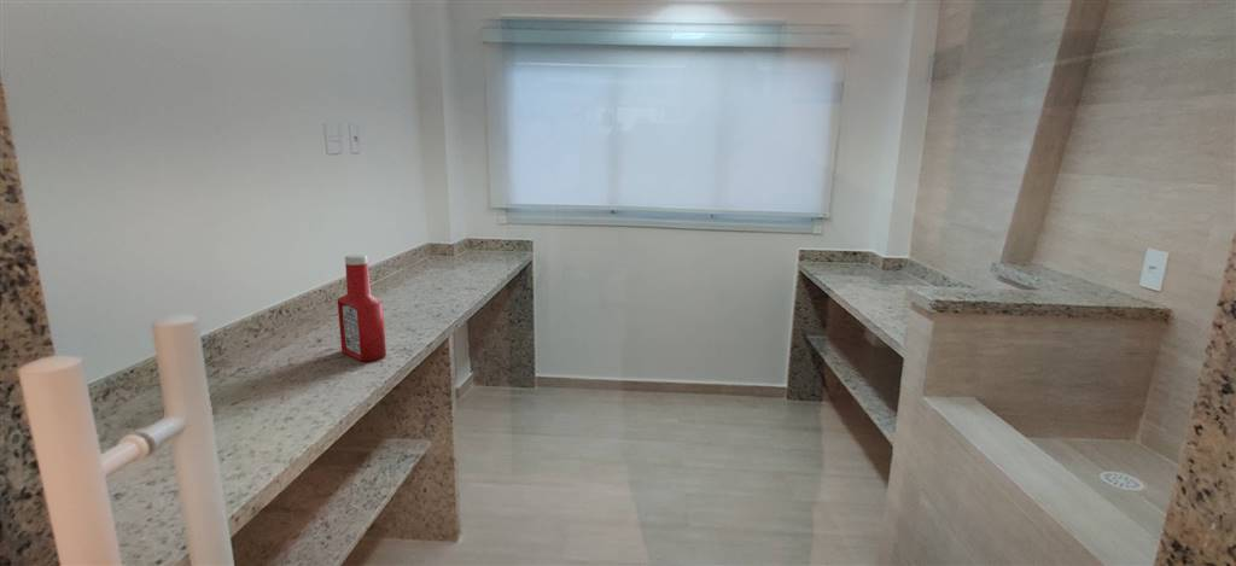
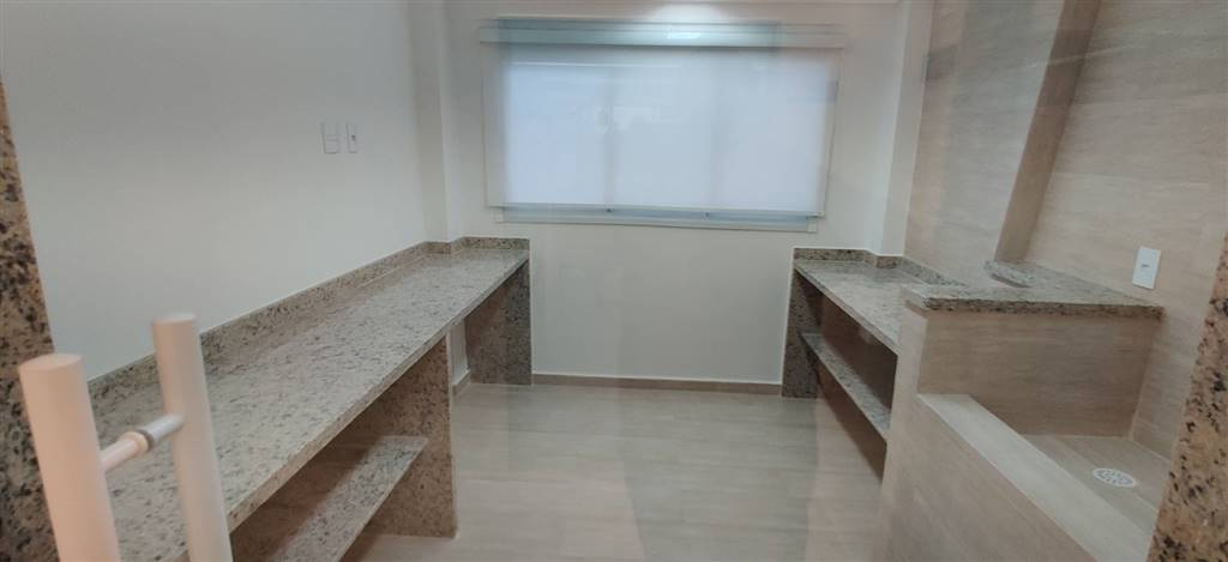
- soap bottle (360, 305)
